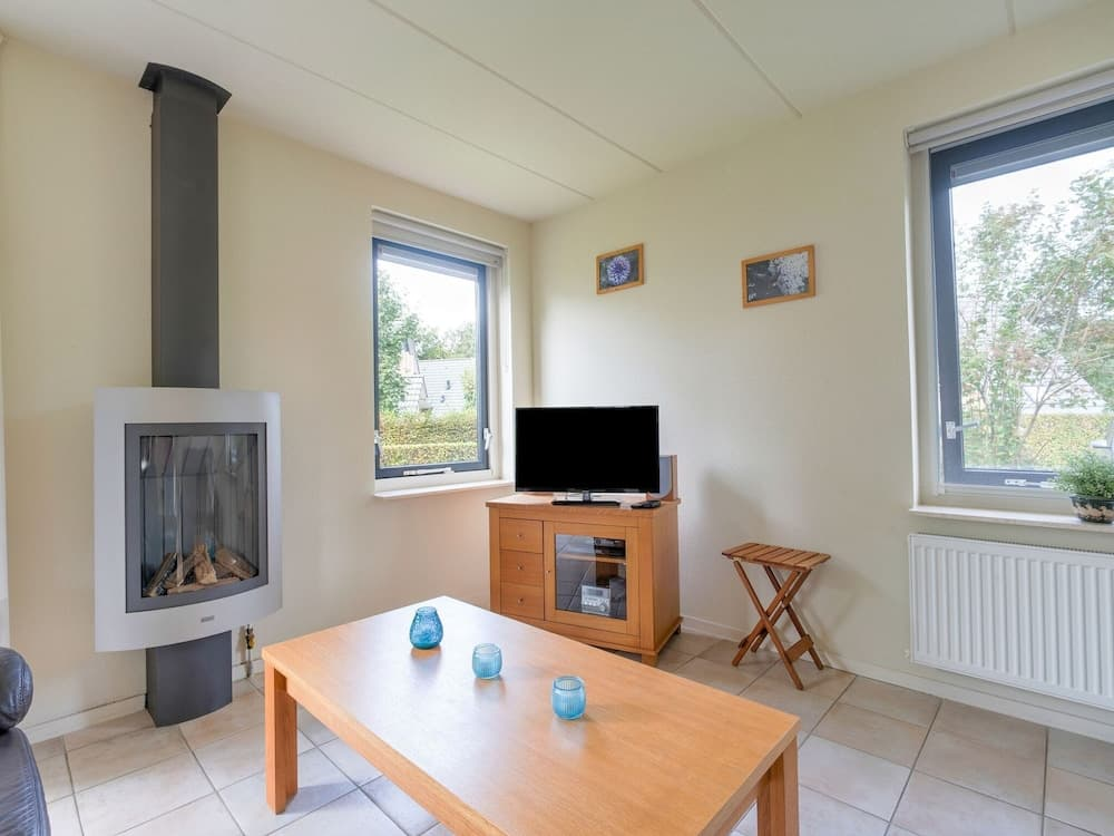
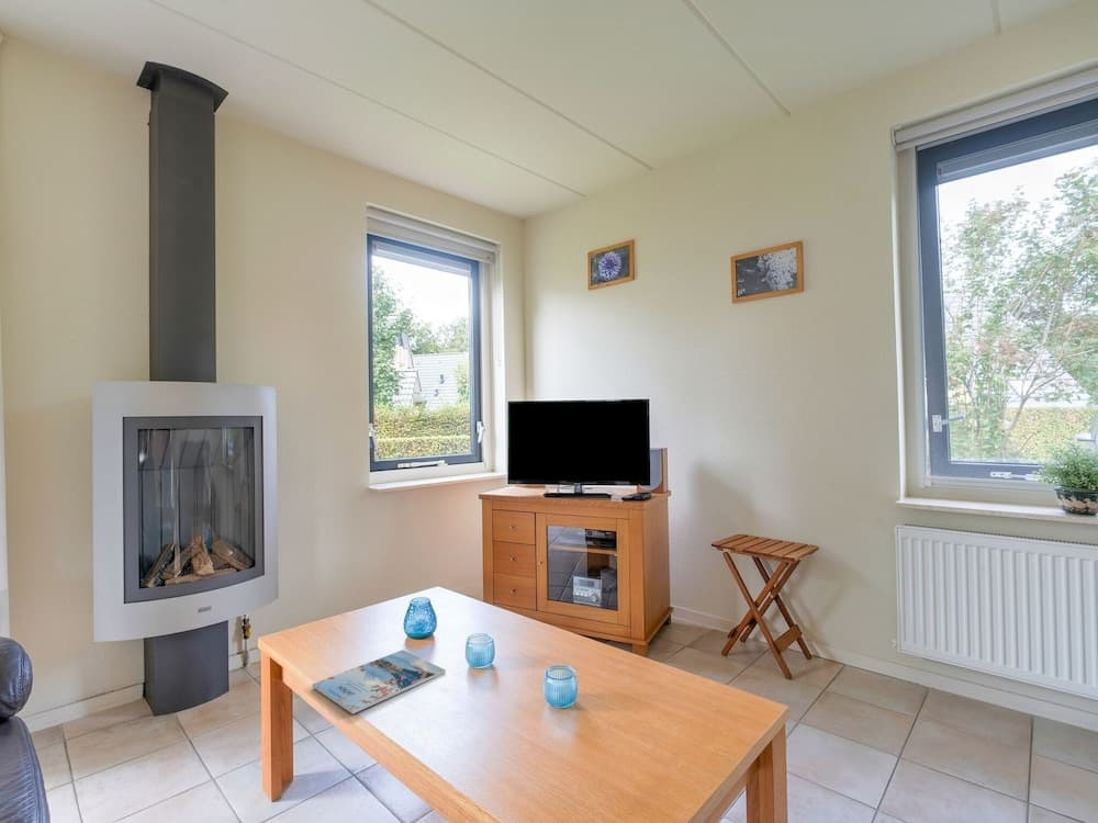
+ magazine (380, 677)
